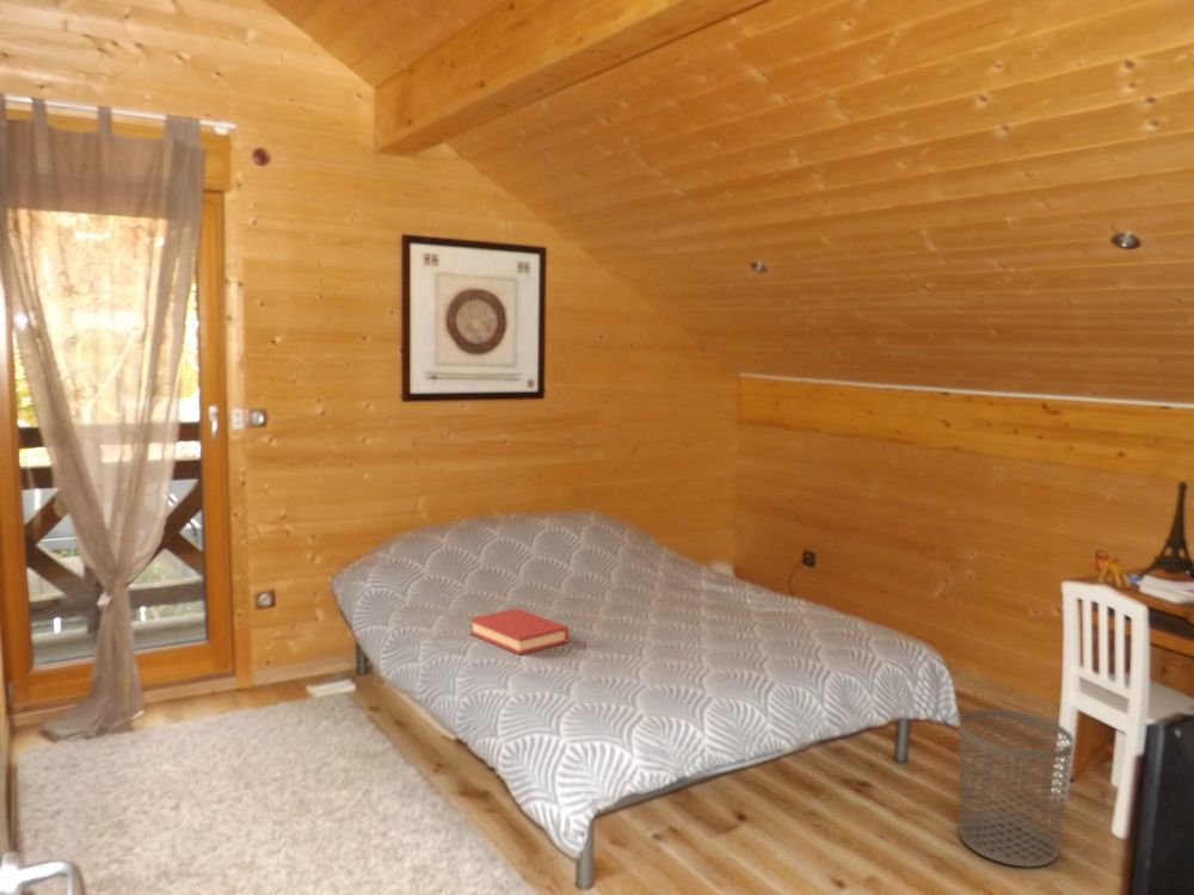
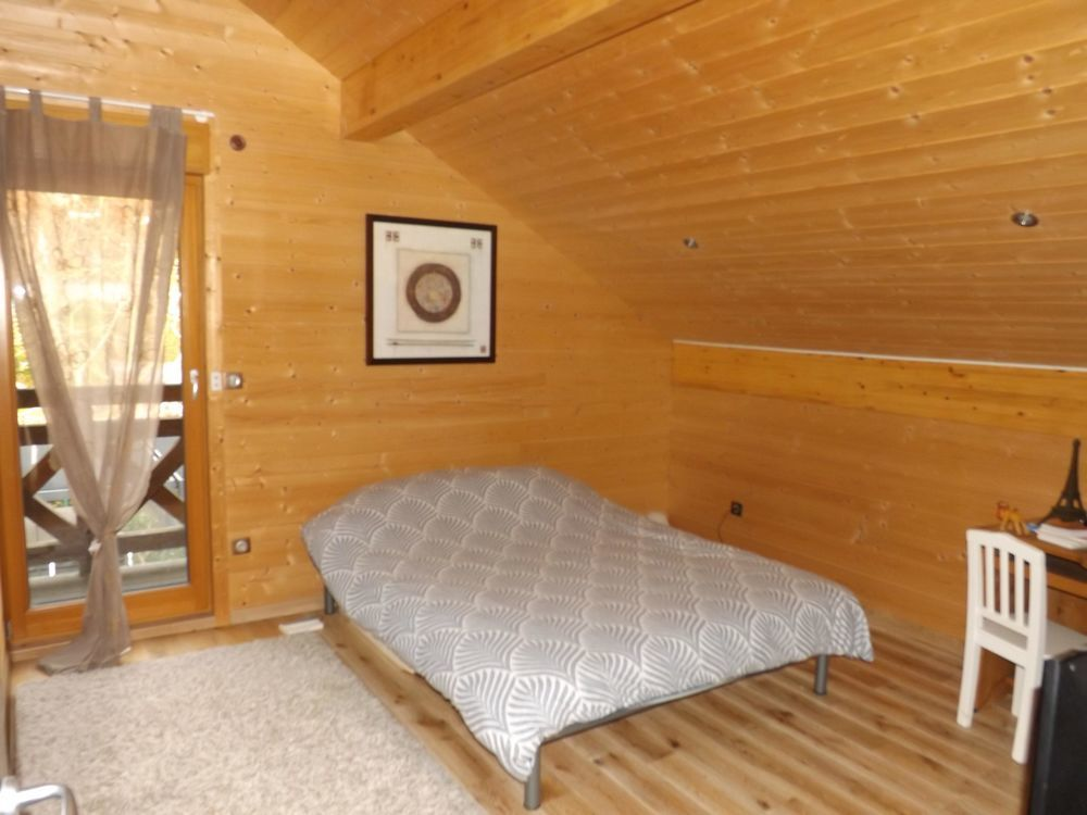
- waste bin (1011, 786)
- hardback book (518, 629)
